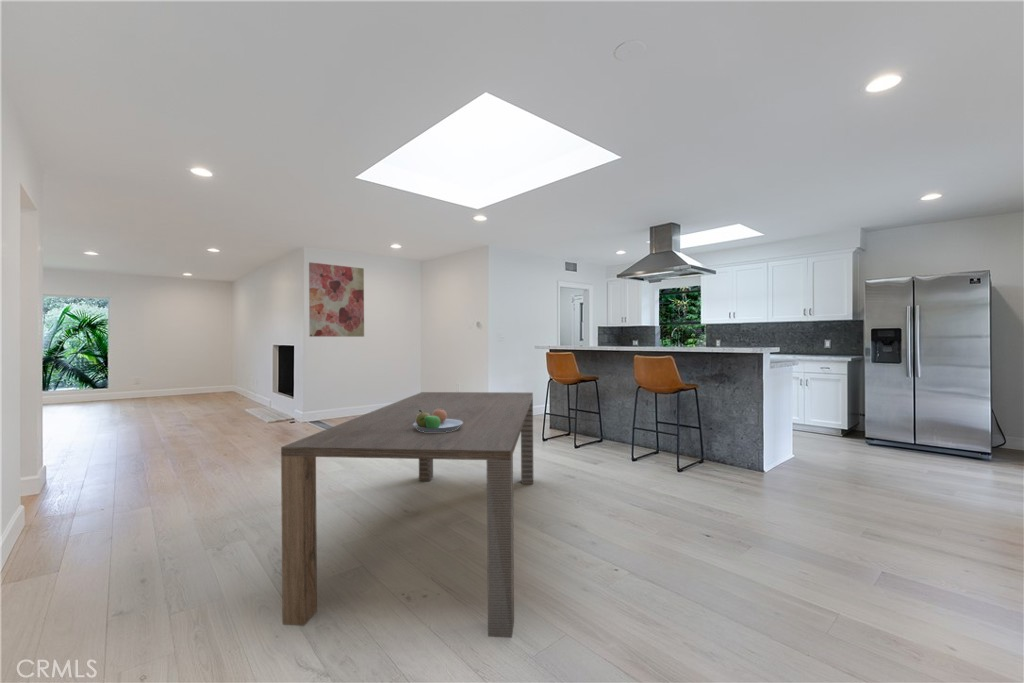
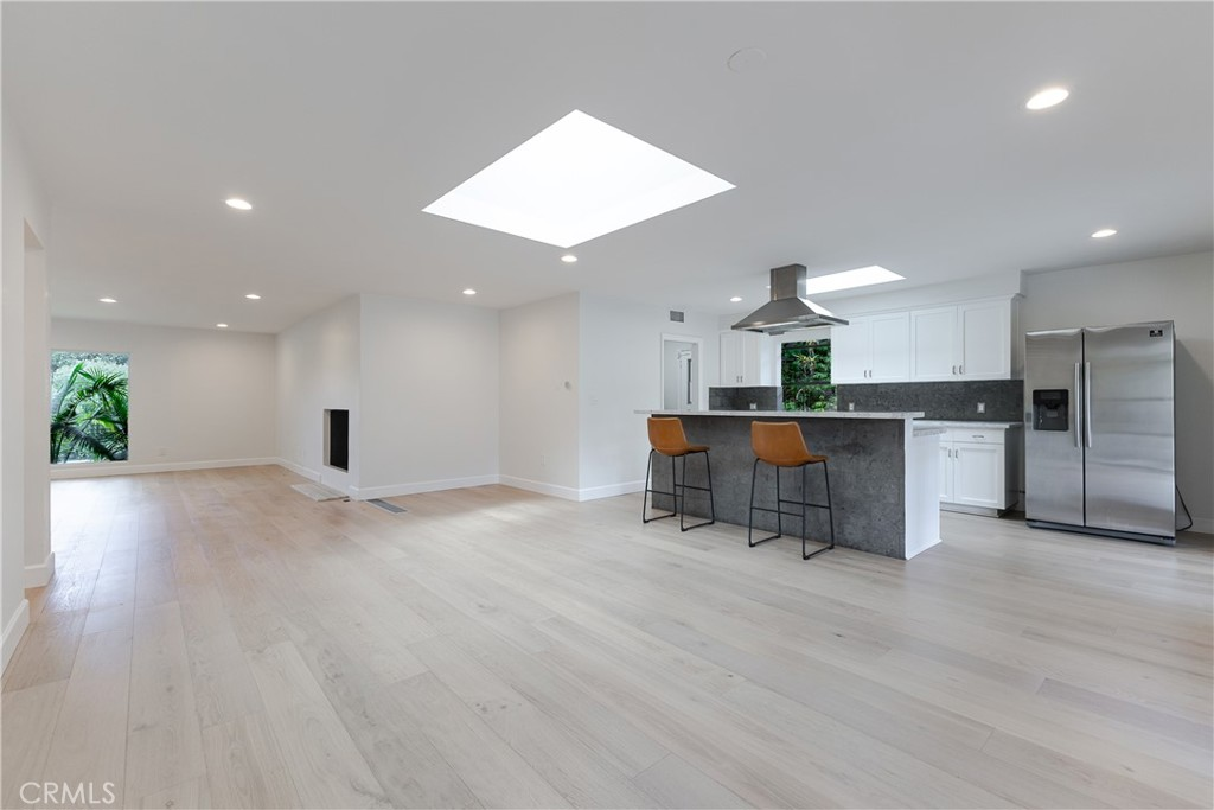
- dining table (452, 459)
- fruit bowl (436, 418)
- wall art (337, 301)
